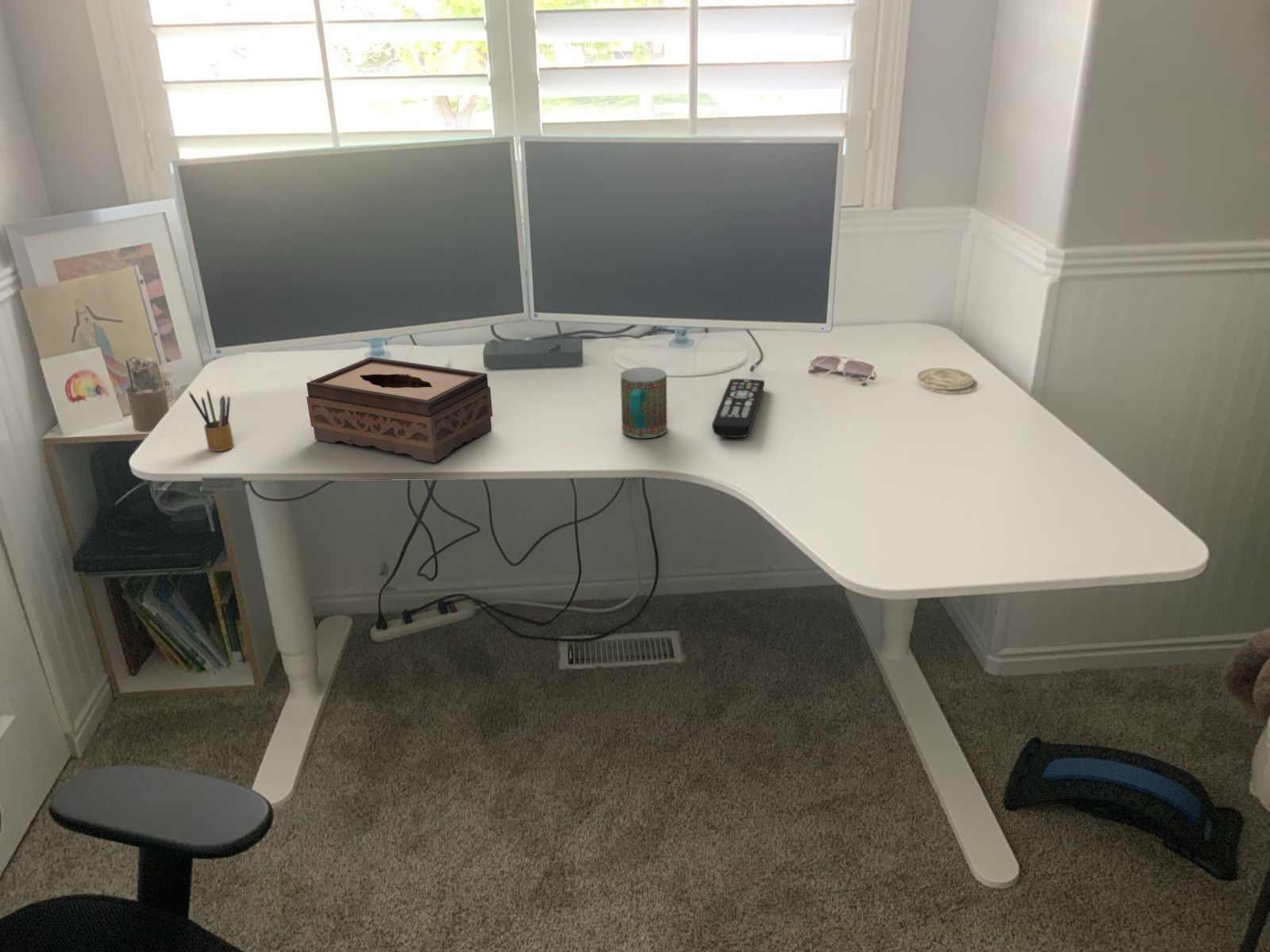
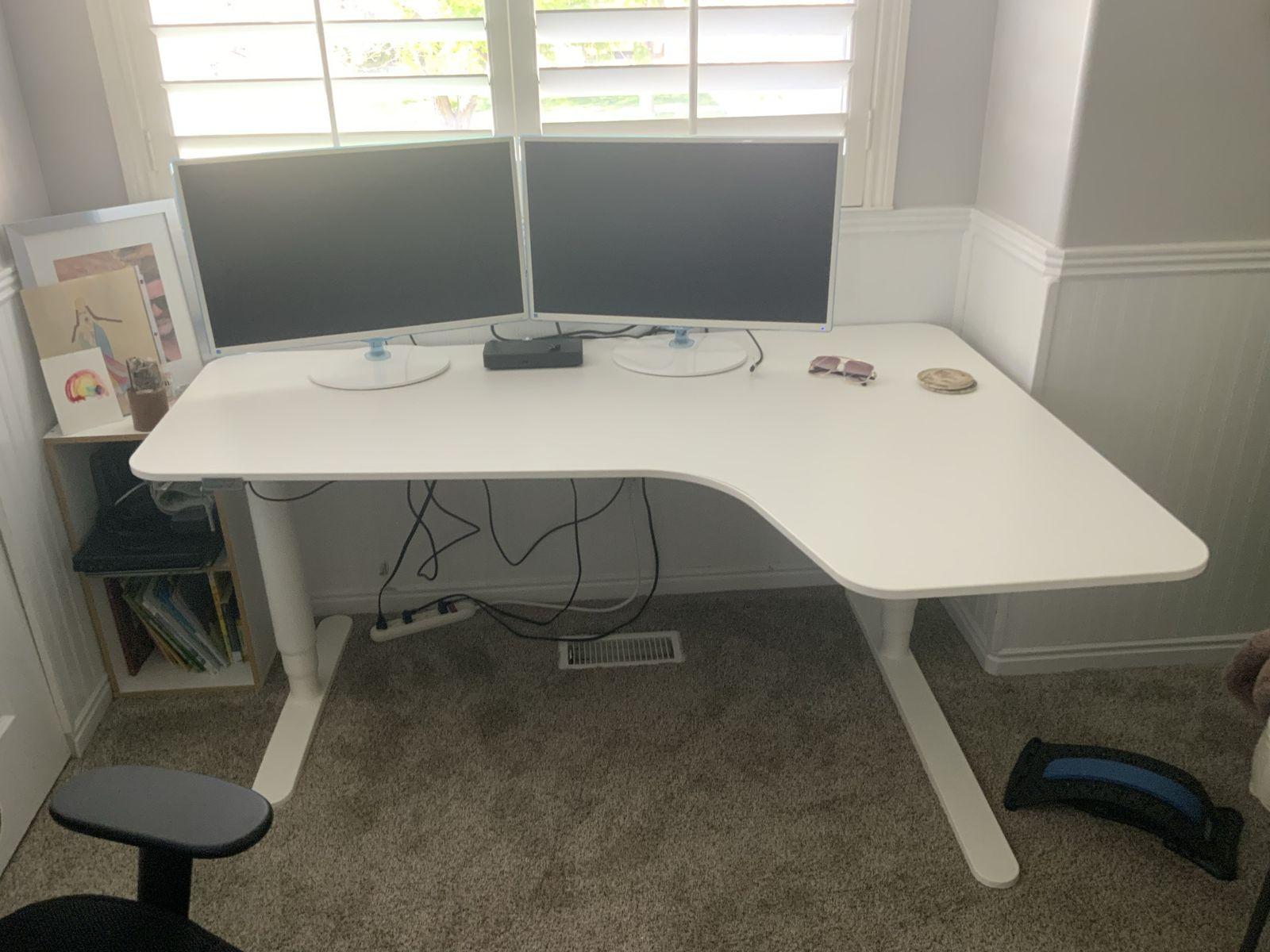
- remote control (739, 406)
- pencil box (214, 419)
- tissue box (401, 406)
- mug (641, 406)
